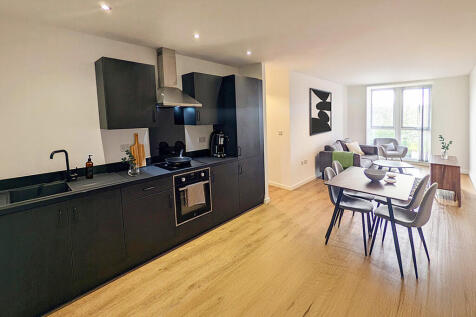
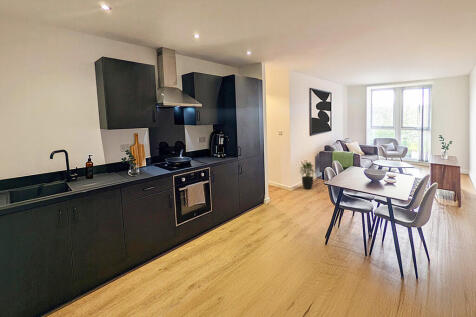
+ potted plant (306, 174)
